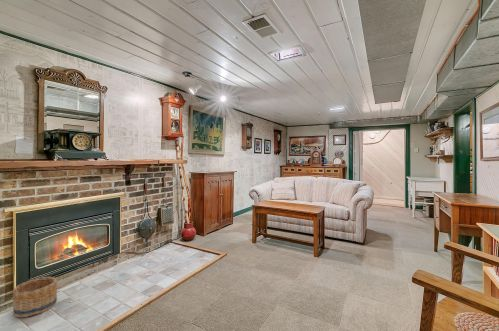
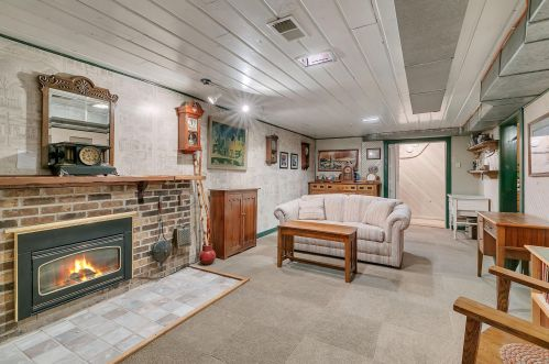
- basket (35, 295)
